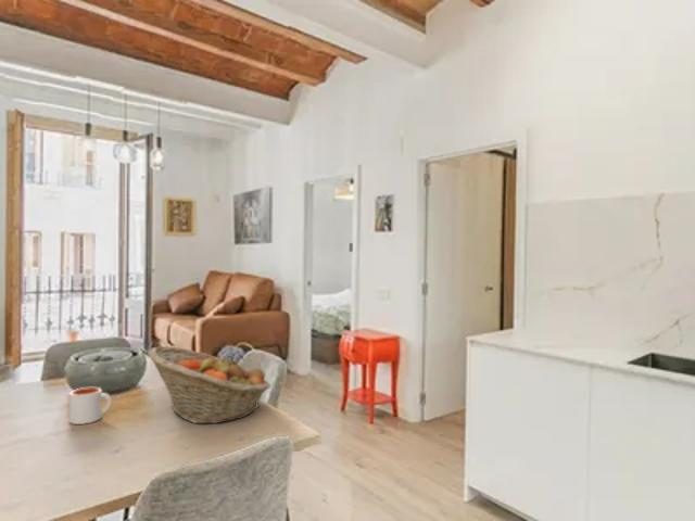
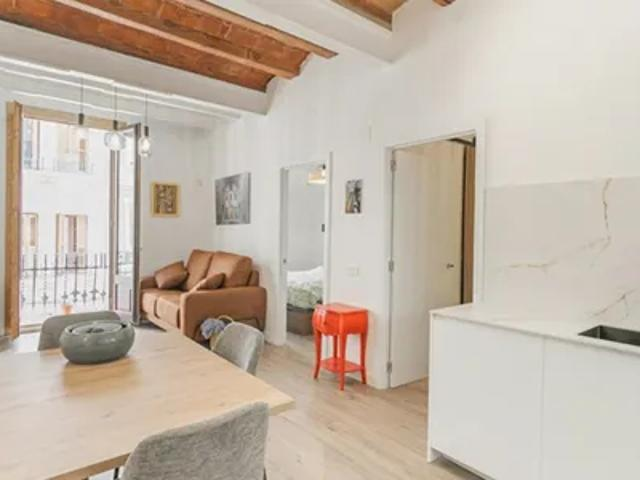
- mug (90, 404)
- fruit basket (208, 378)
